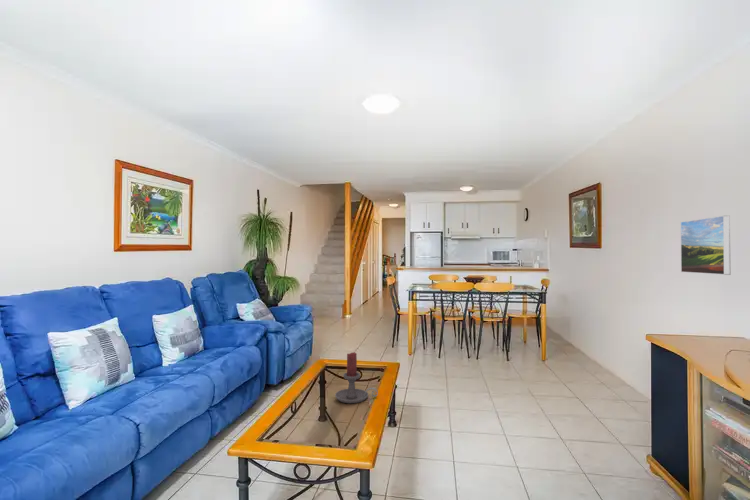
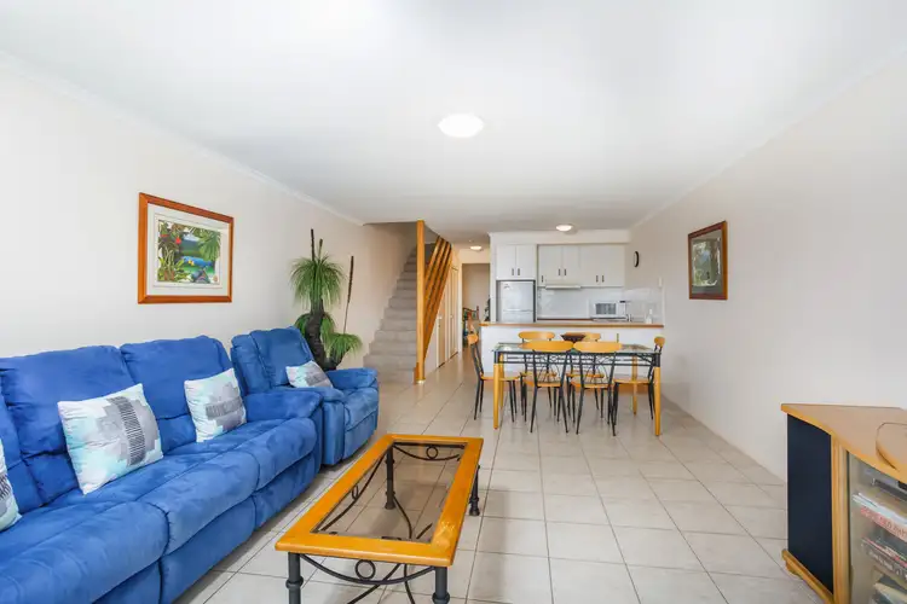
- candle holder (356, 375)
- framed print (703, 246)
